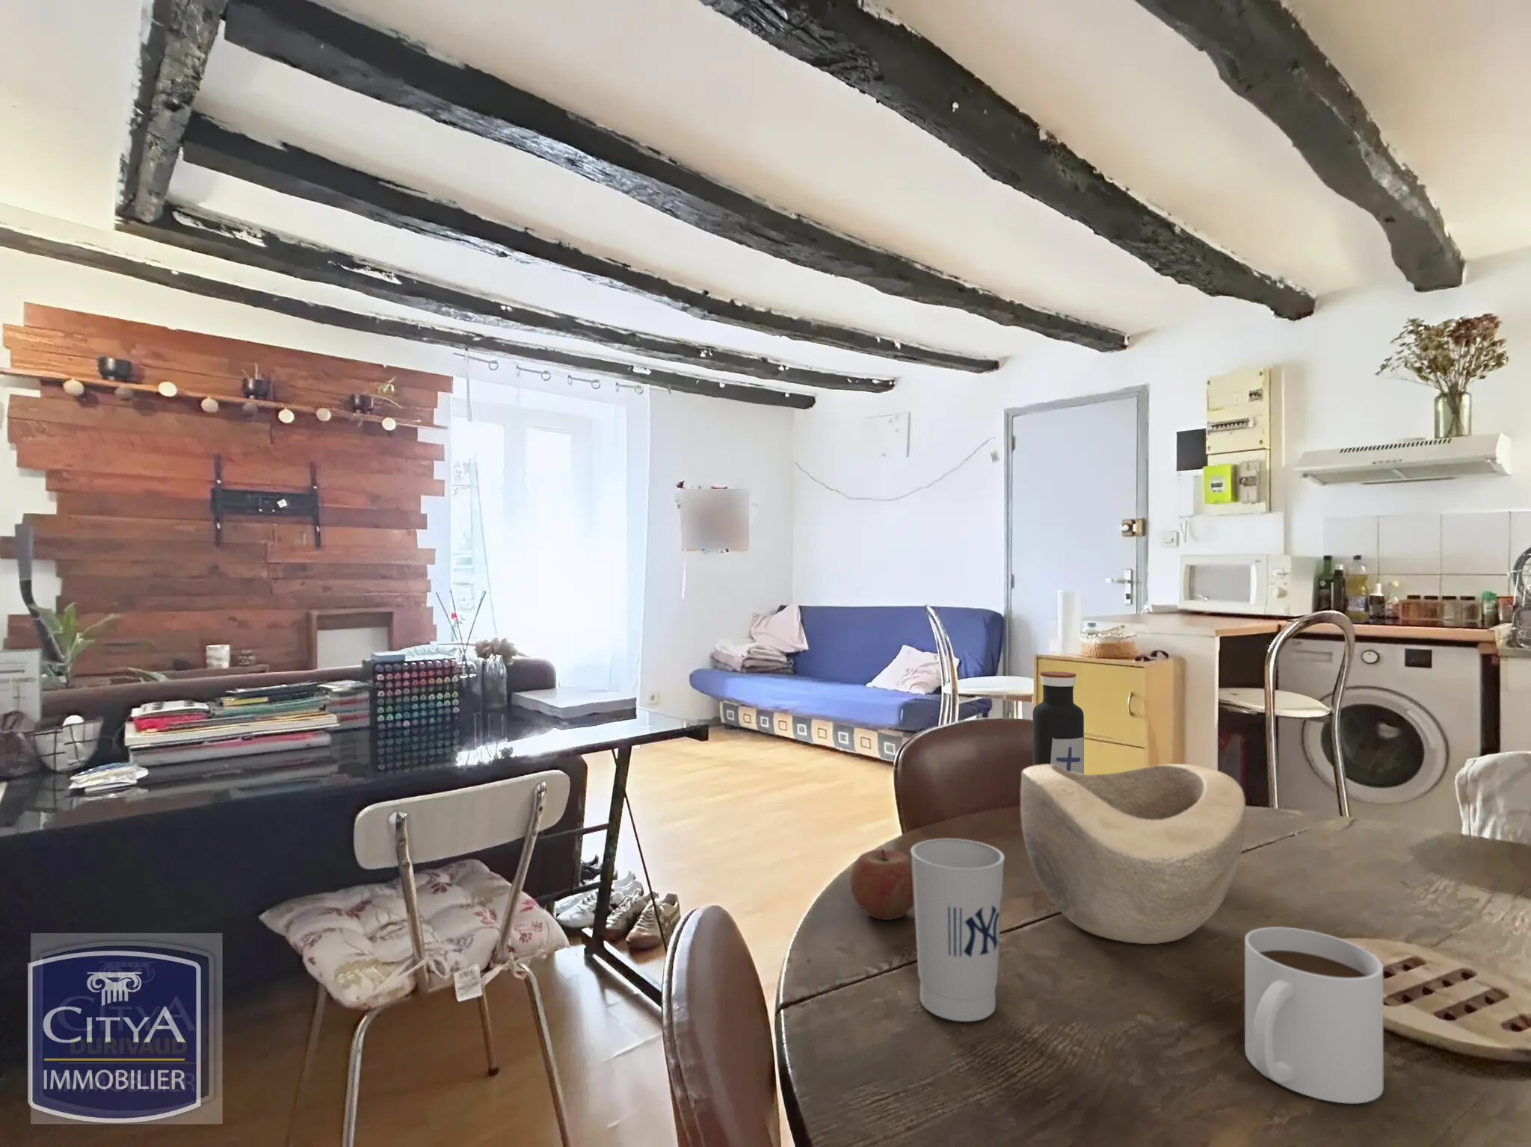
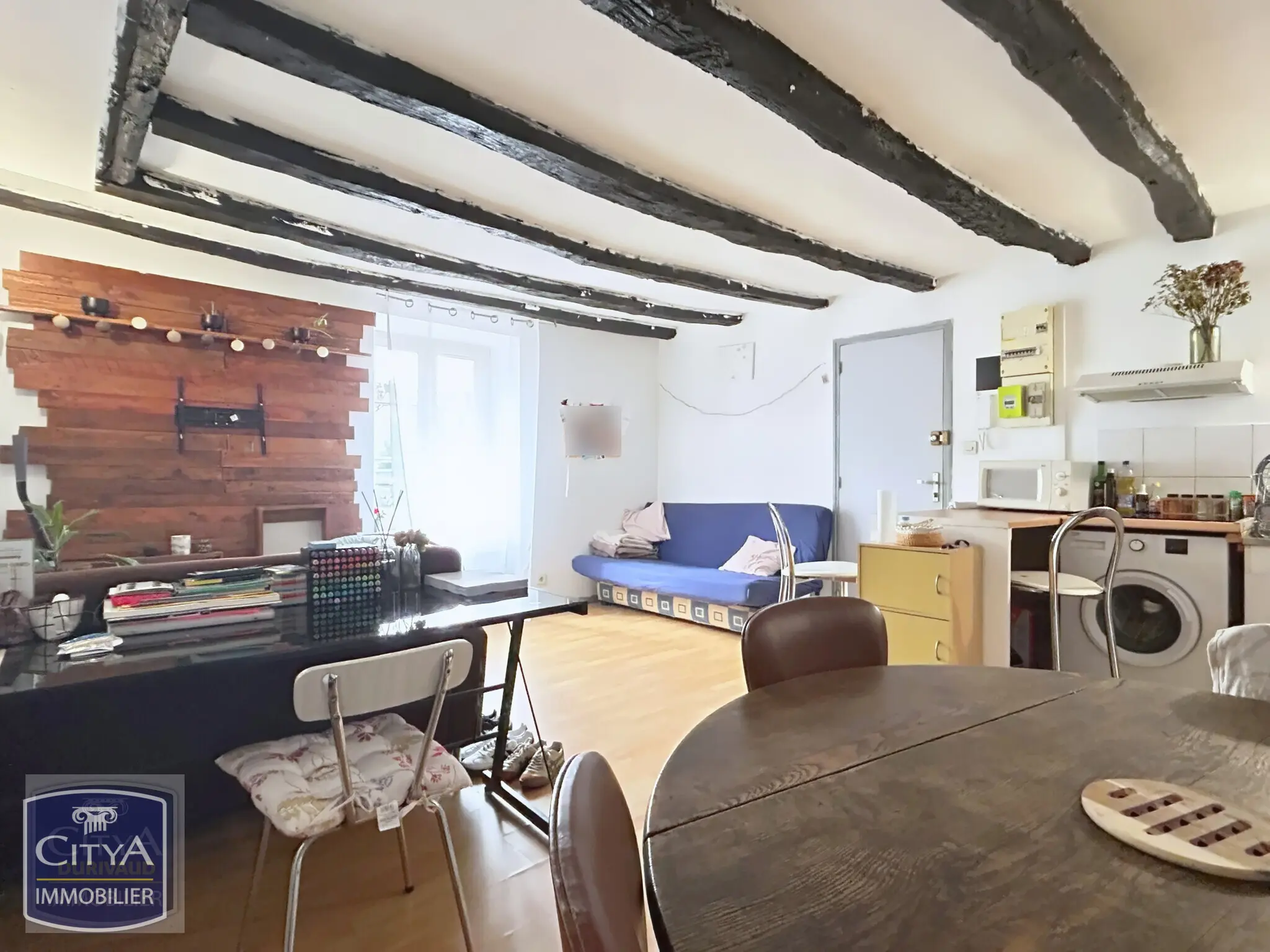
- cup (957, 928)
- mug (1300, 1017)
- apple (885, 881)
- decorative bowl (1127, 846)
- water bottle (1057, 753)
